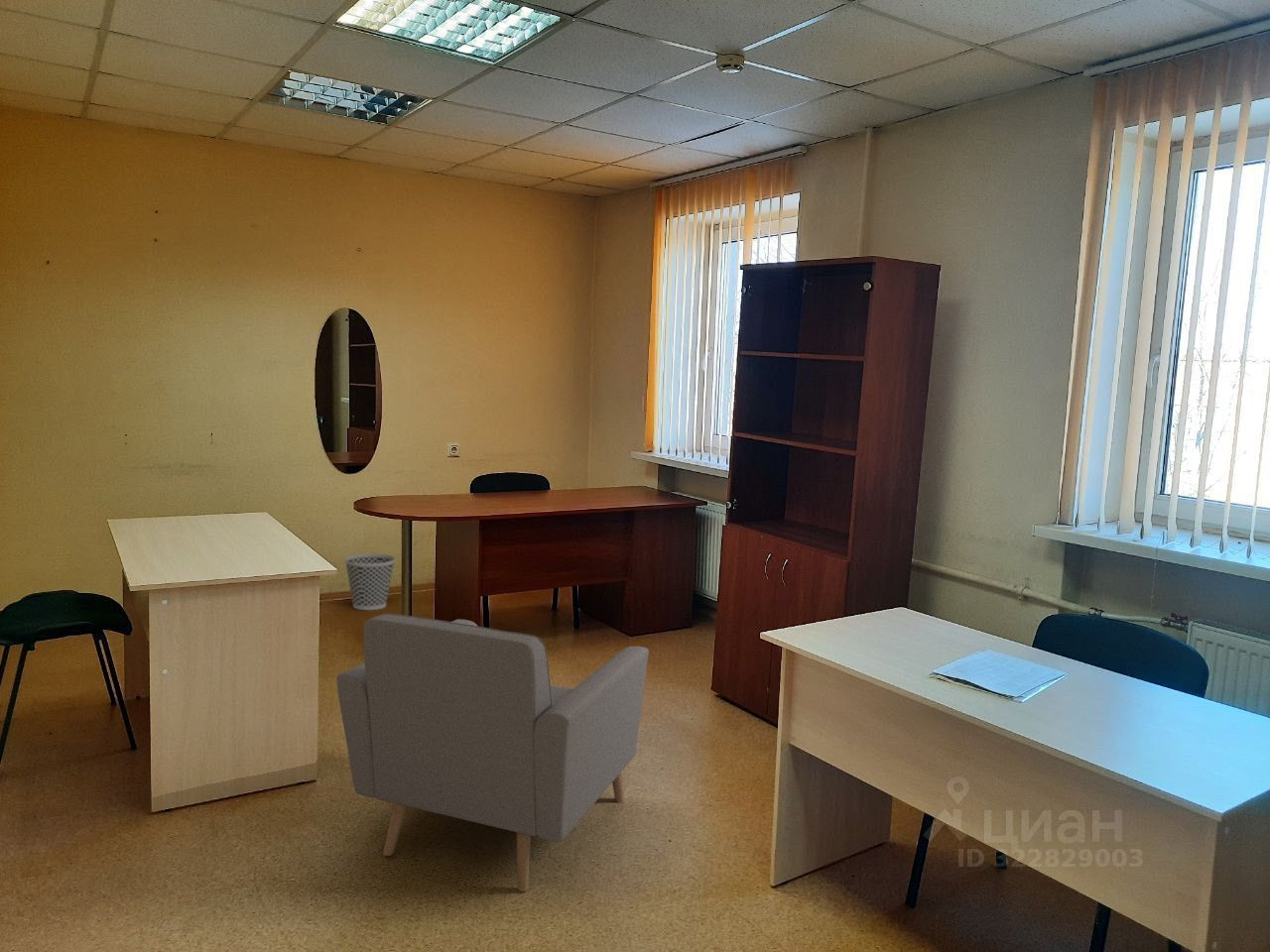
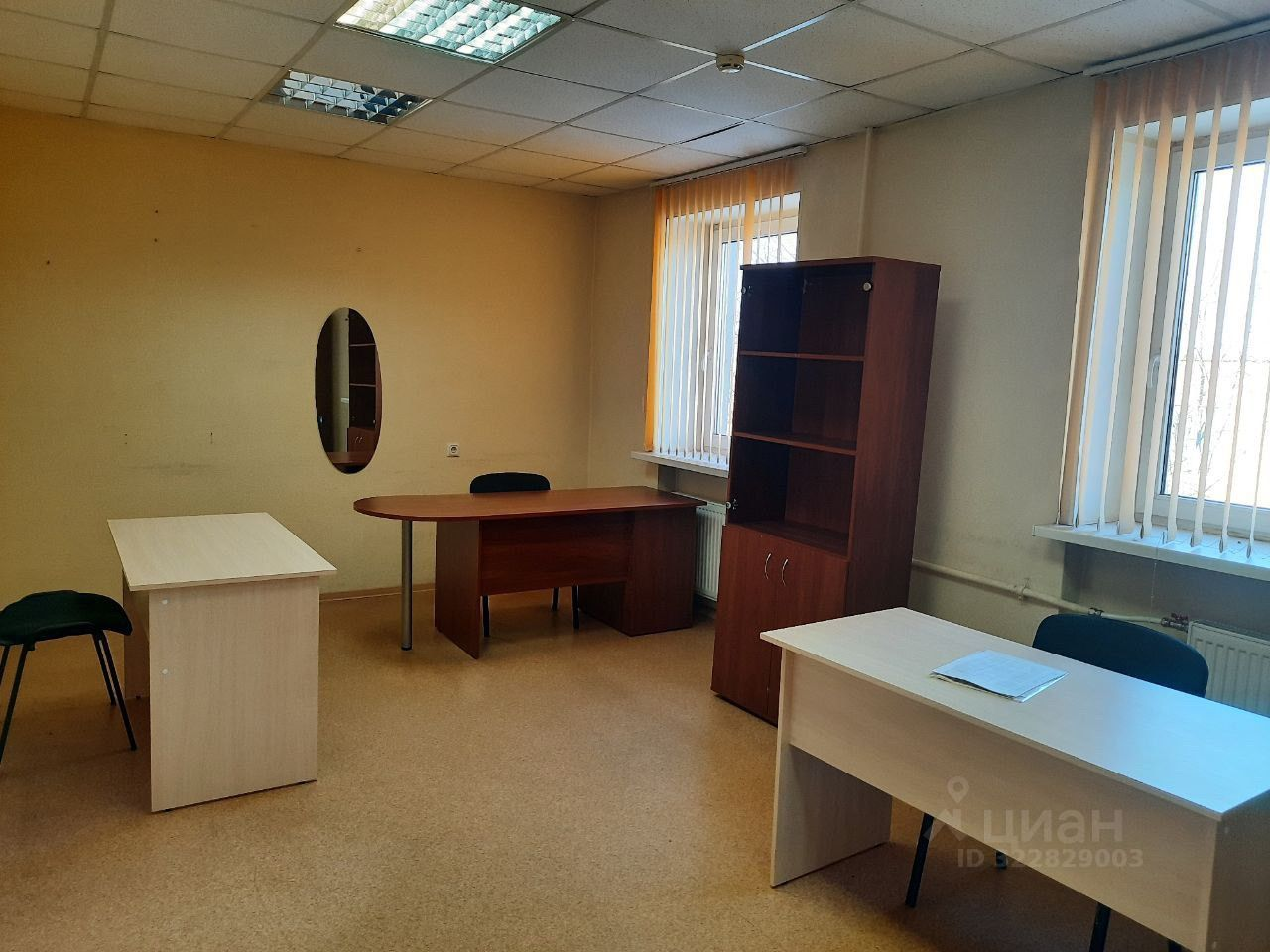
- wastebasket (369, 582)
- chair (501, 715)
